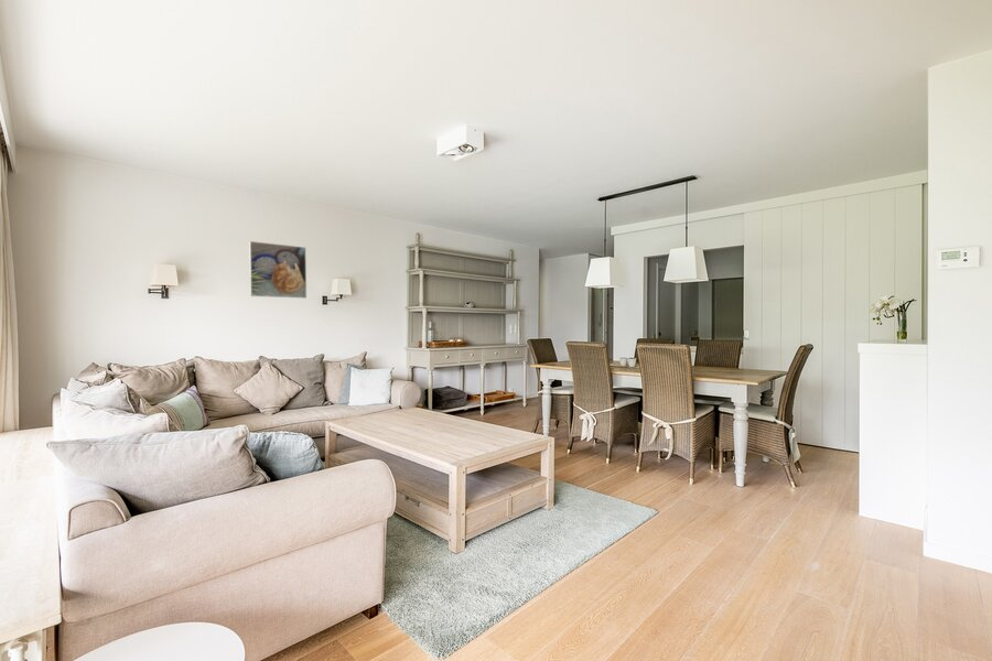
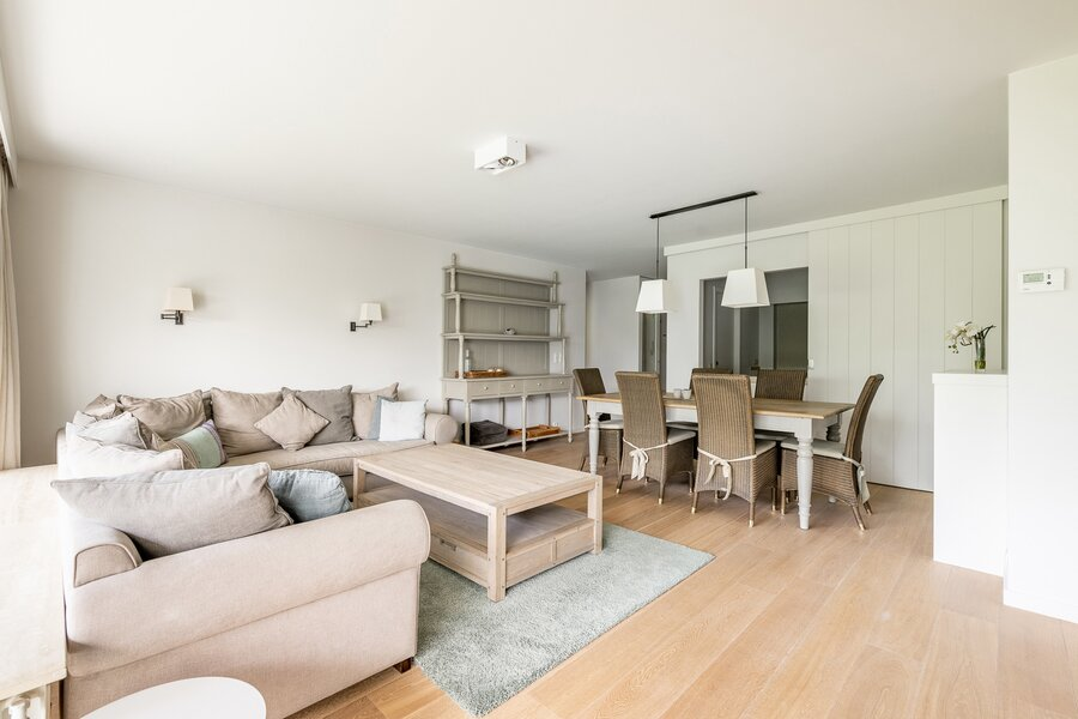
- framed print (279, 270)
